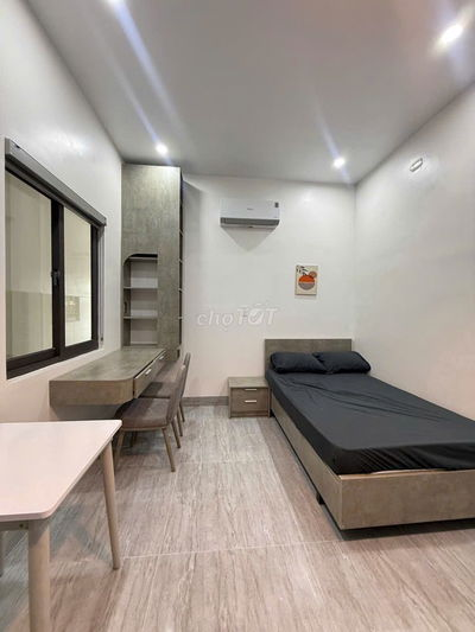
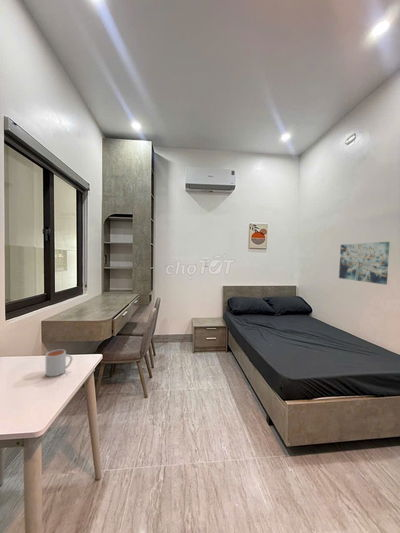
+ wall art (361, 262)
+ mug (59, 362)
